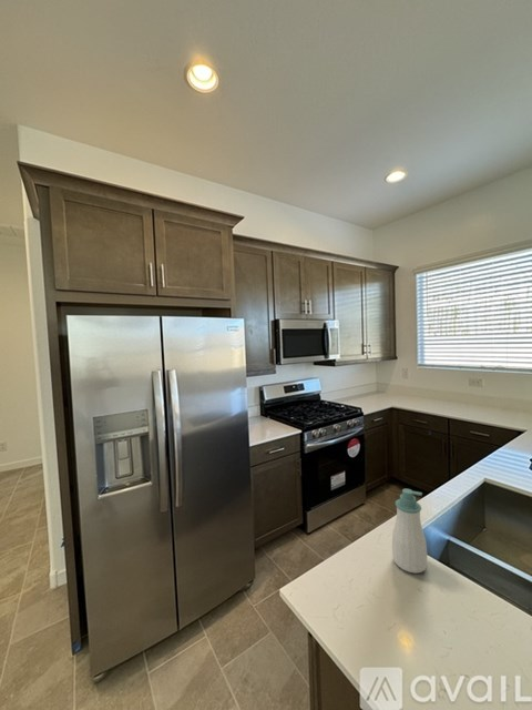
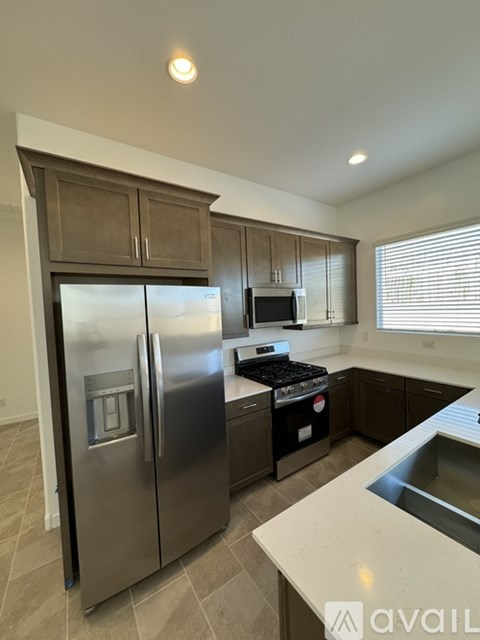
- soap bottle (408, 527)
